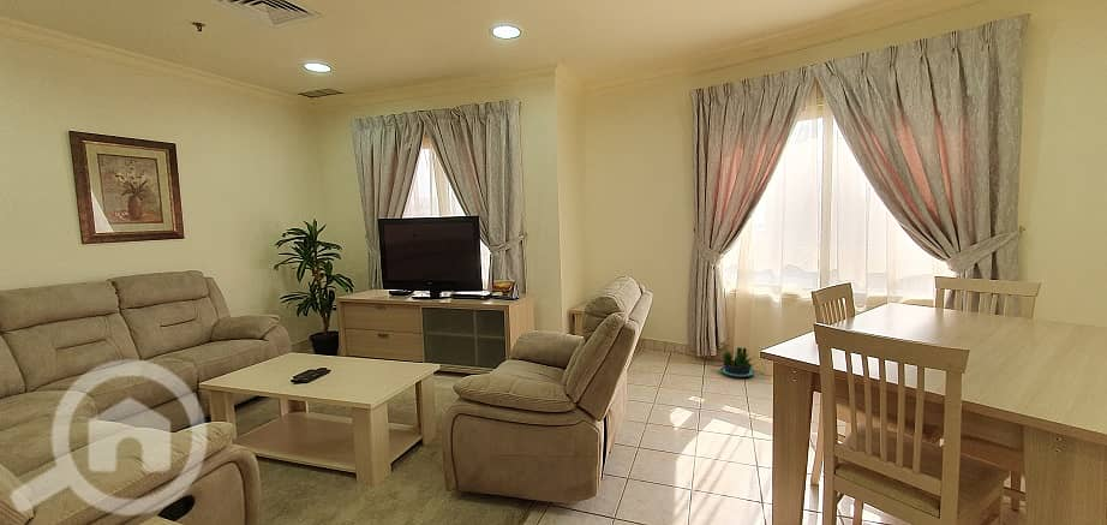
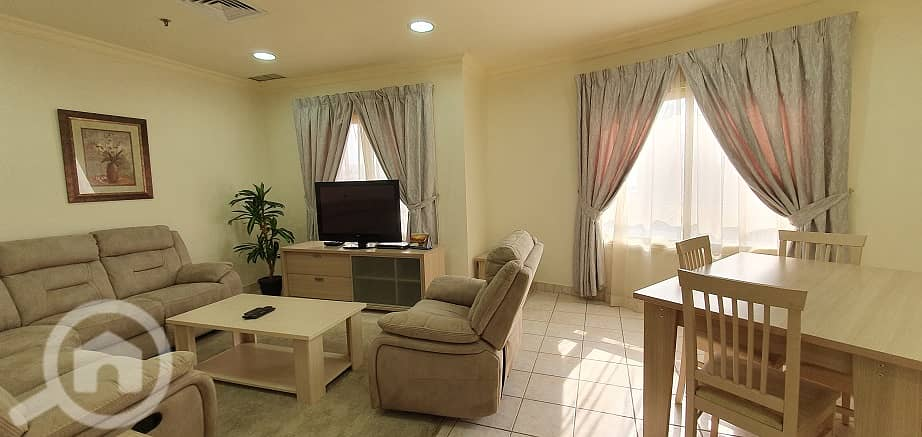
- potted plant (738, 362)
